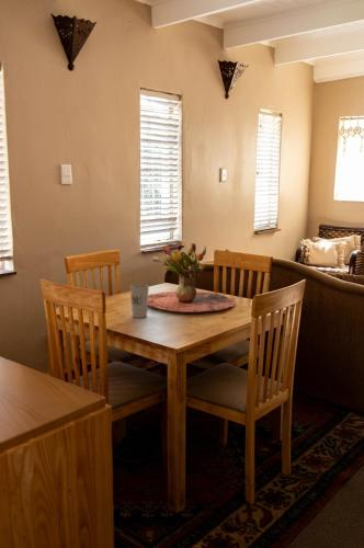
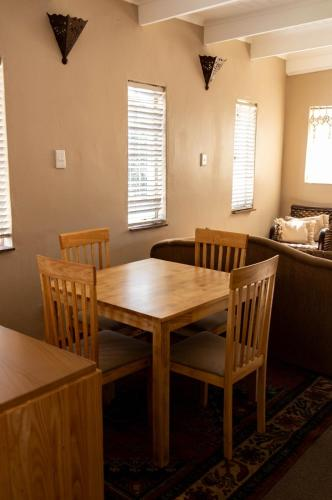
- cup (139, 300)
- flower arrangement (189, 272)
